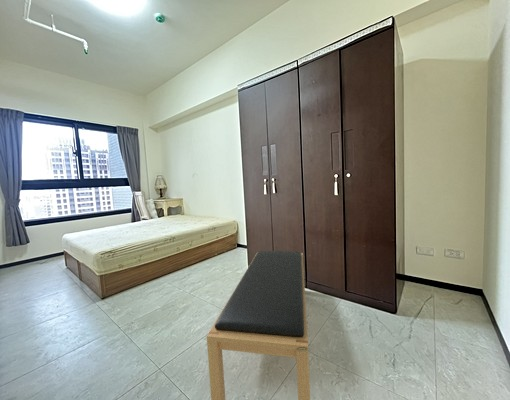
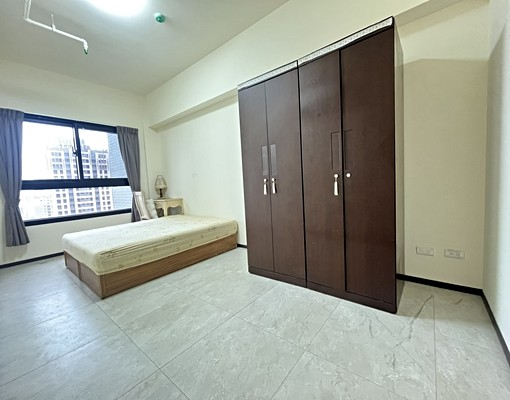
- bench (273, 302)
